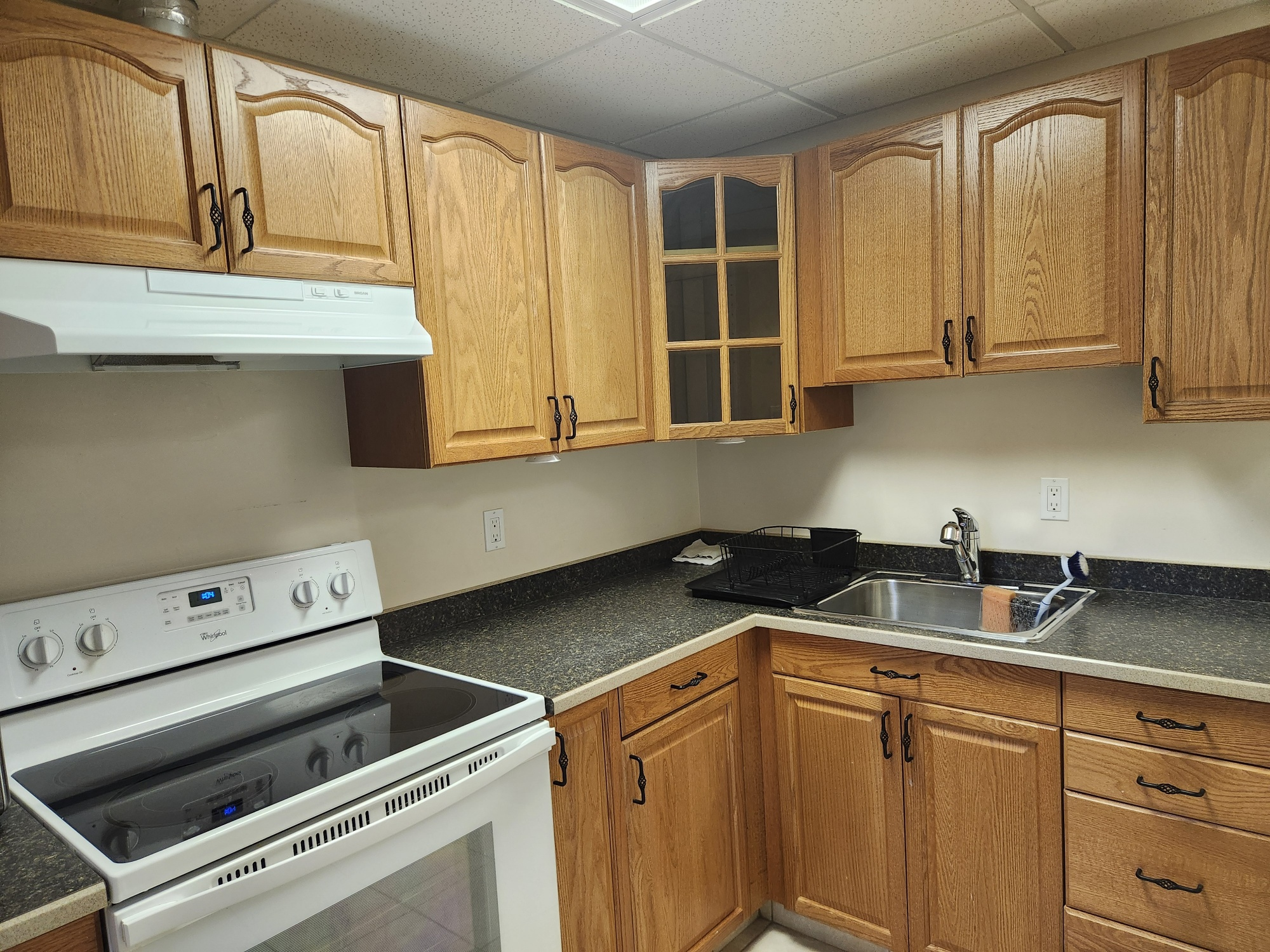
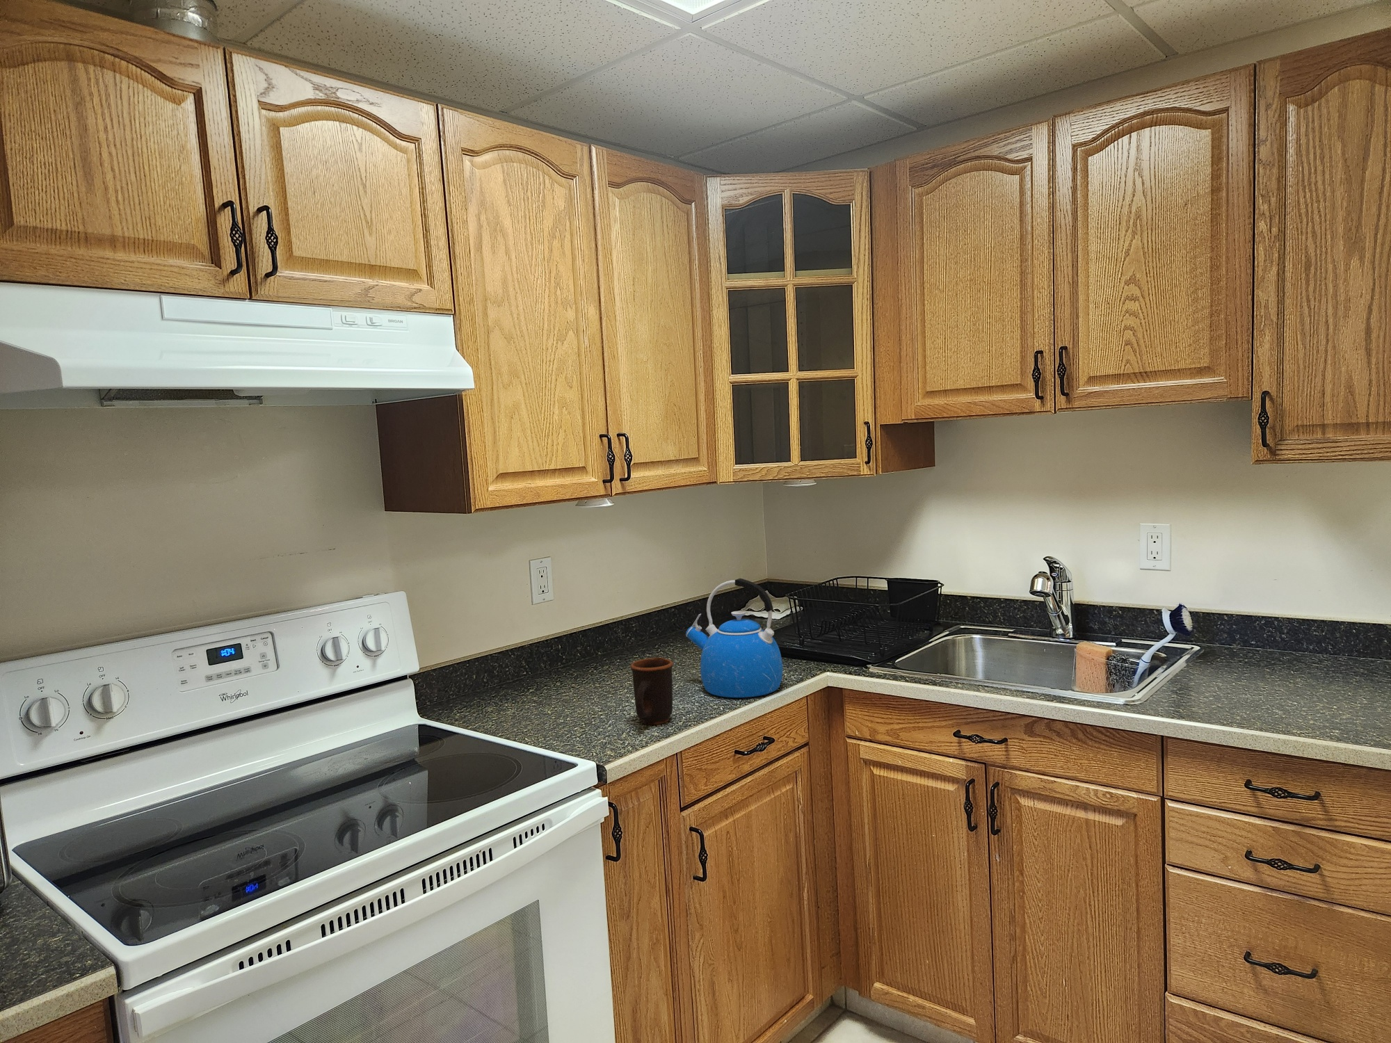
+ mug (649, 694)
+ kettle (731, 633)
